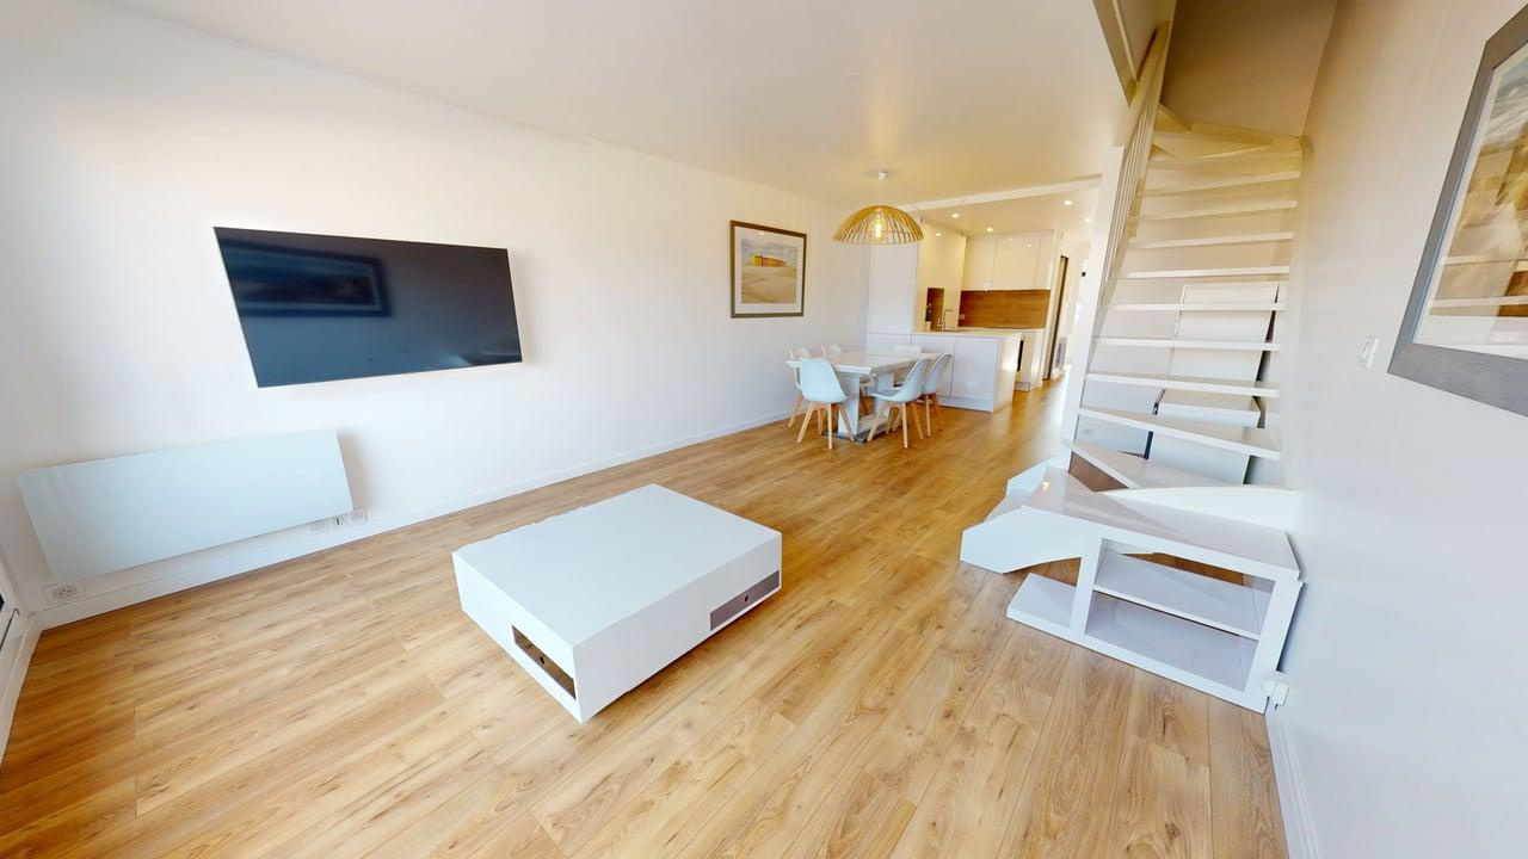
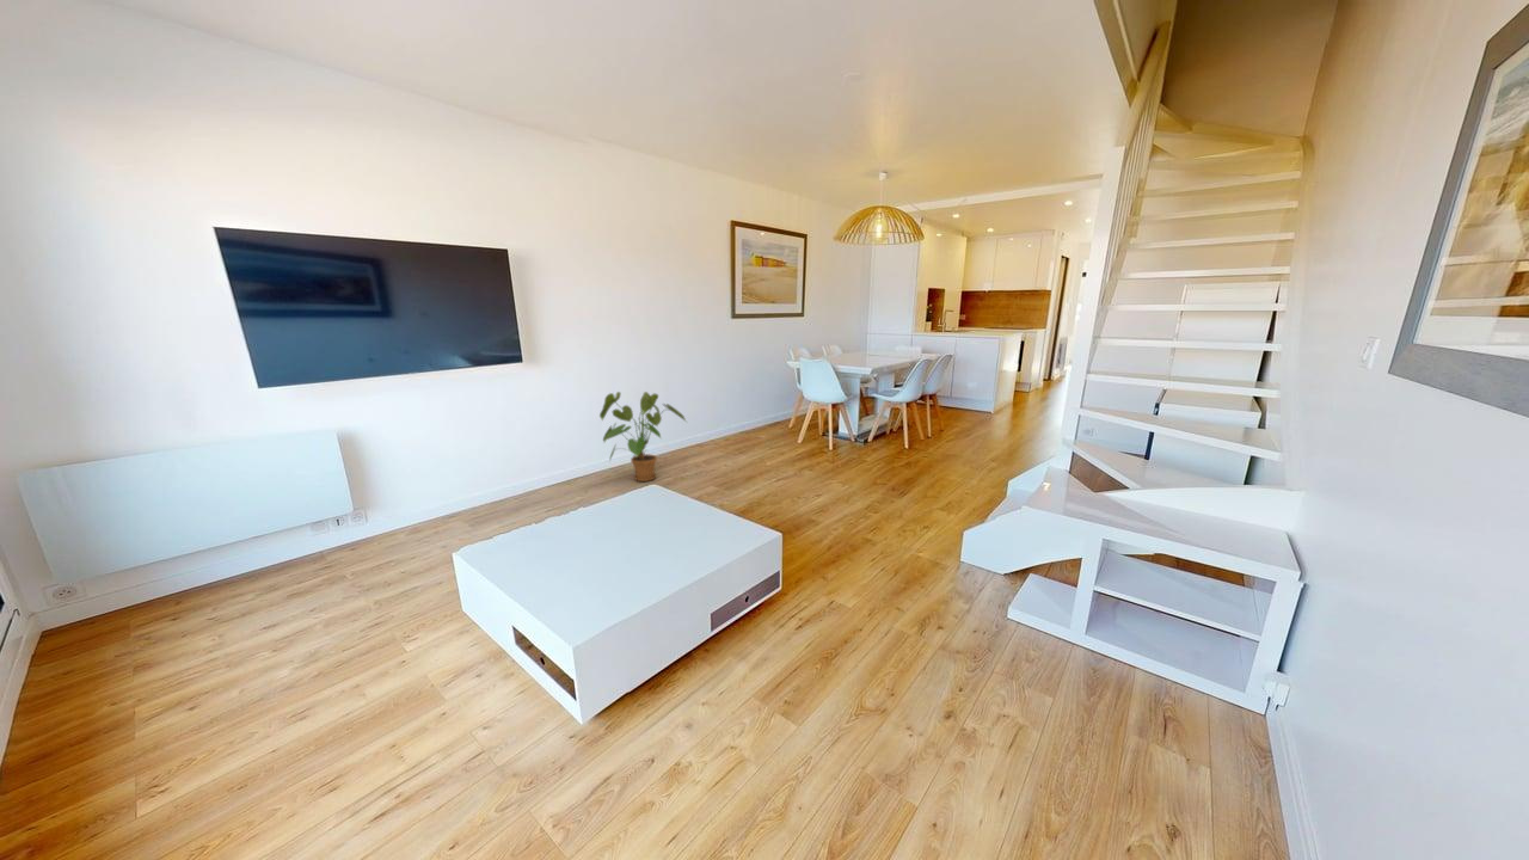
+ house plant (641, 432)
